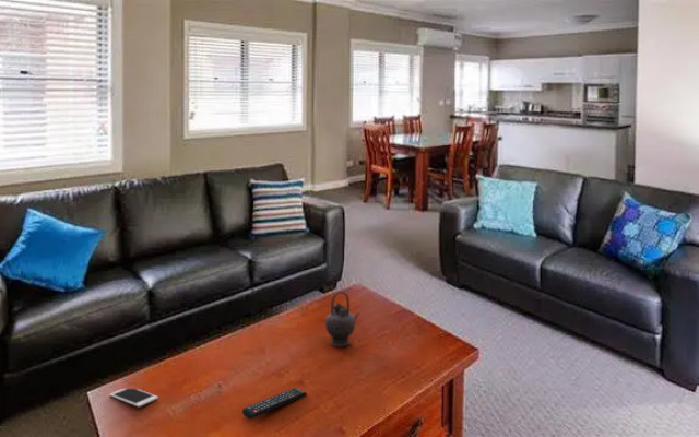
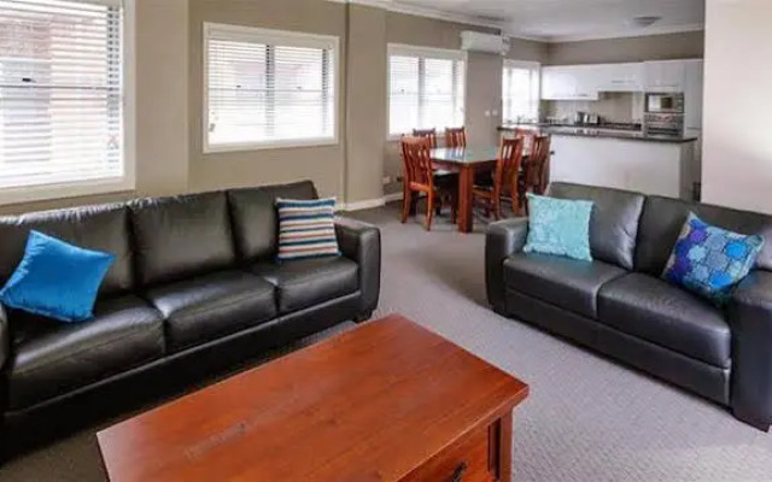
- cell phone (133, 395)
- remote control (275, 402)
- teapot (343, 317)
